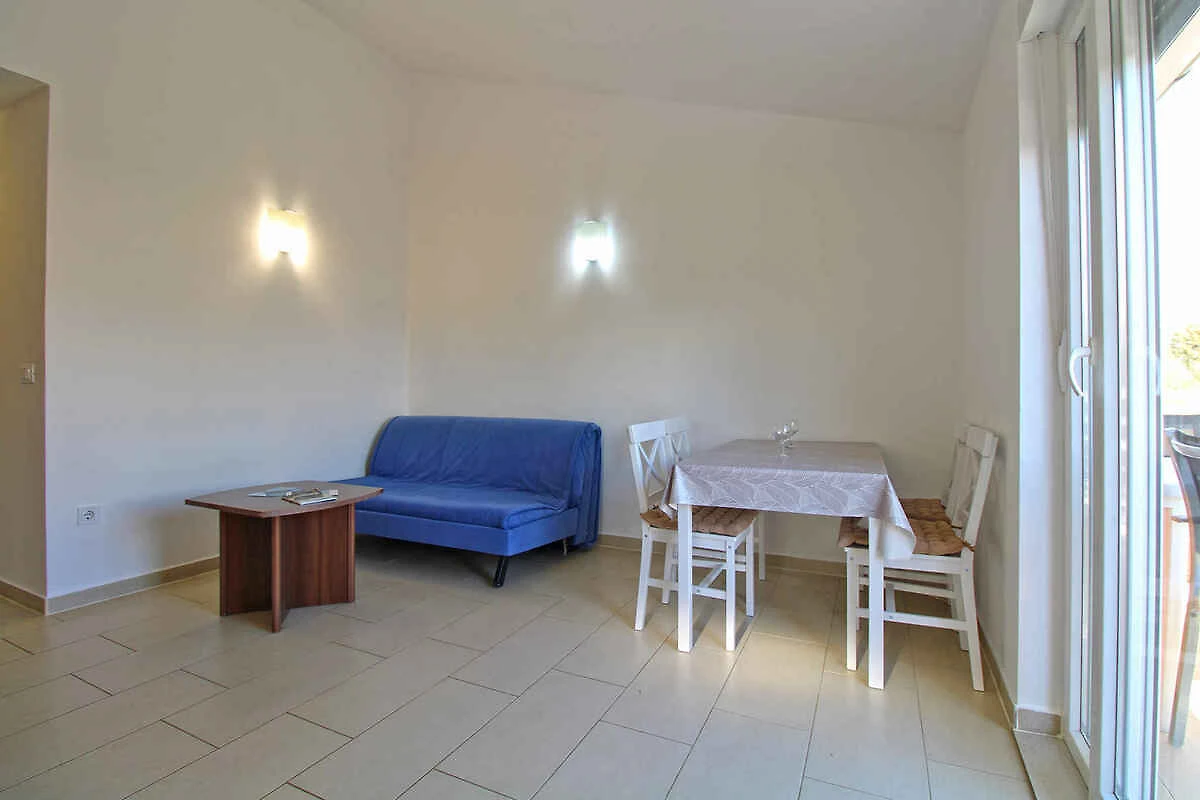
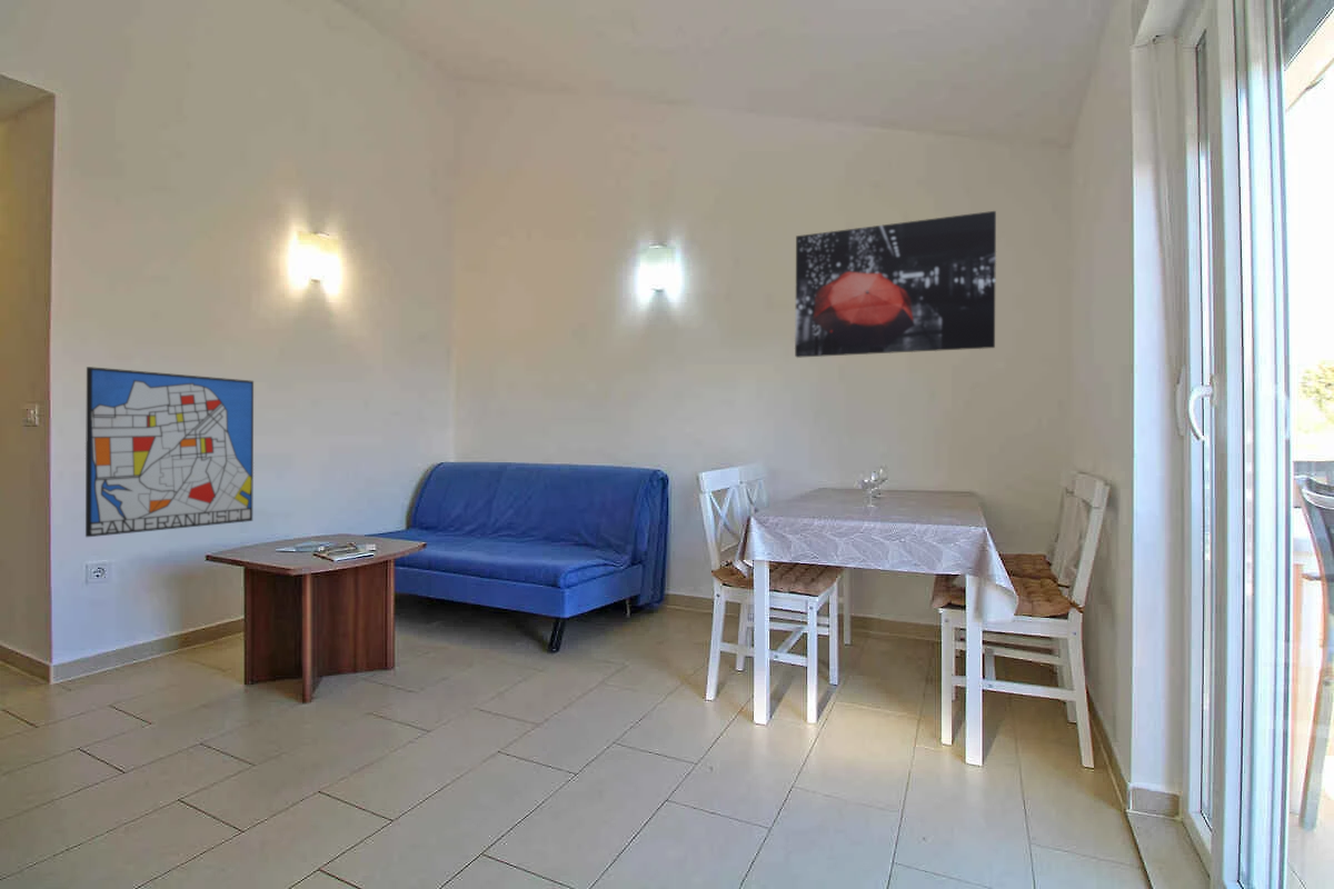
+ wall art (889, 288)
+ wall art (177, 451)
